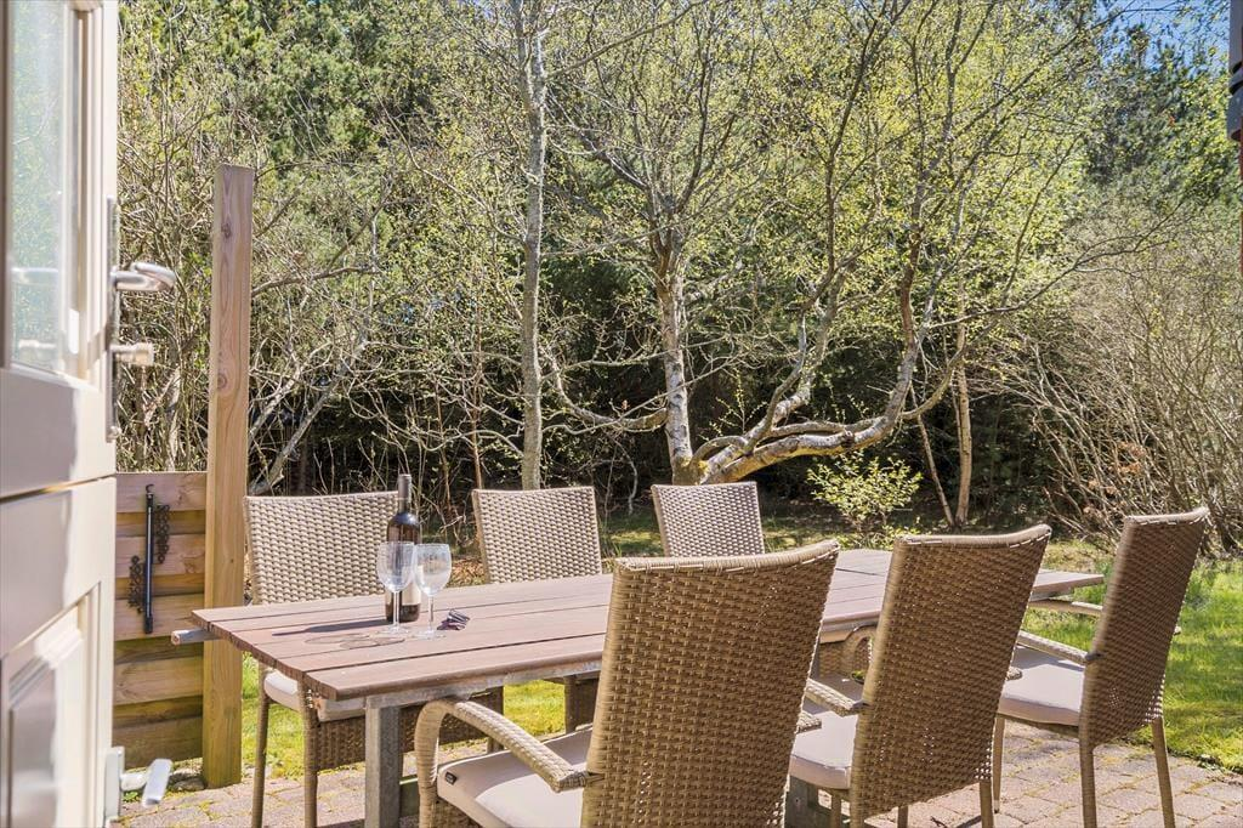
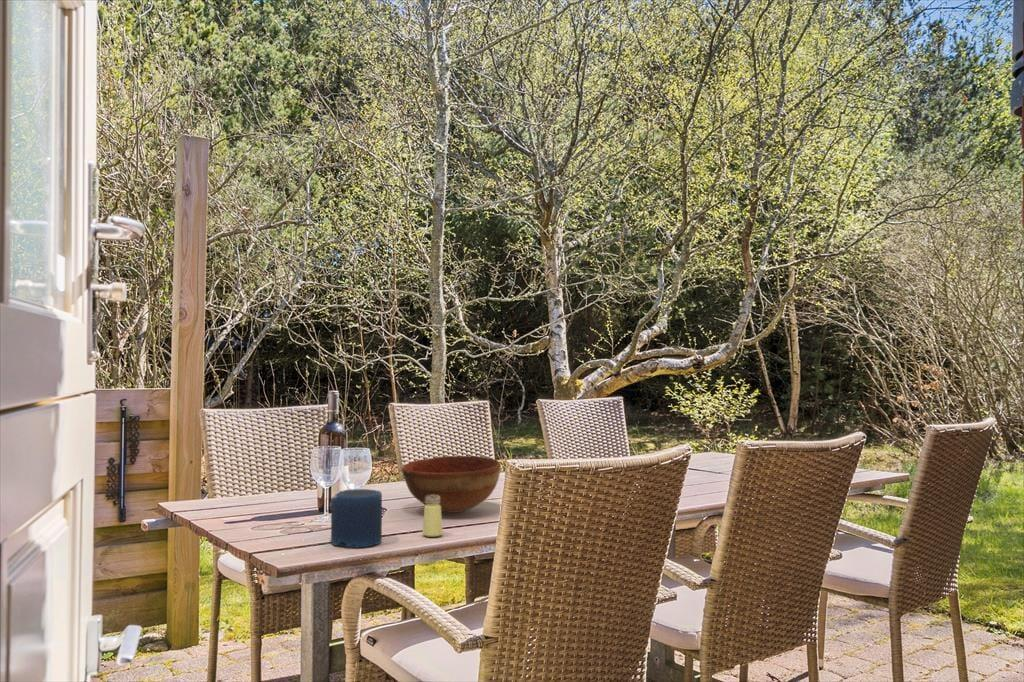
+ candle (356, 517)
+ bowl (451, 486)
+ saltshaker (432, 515)
